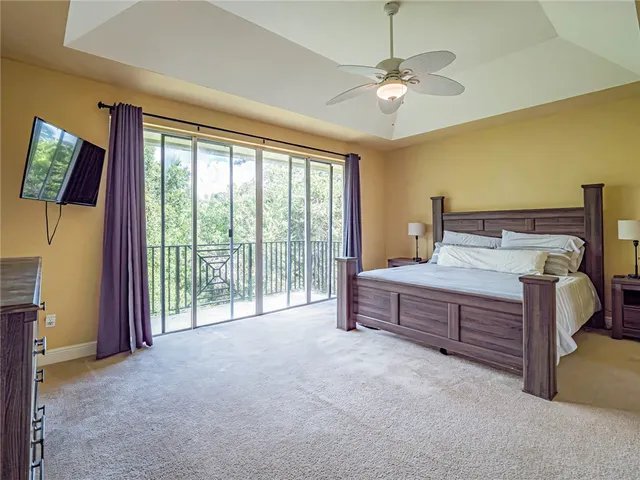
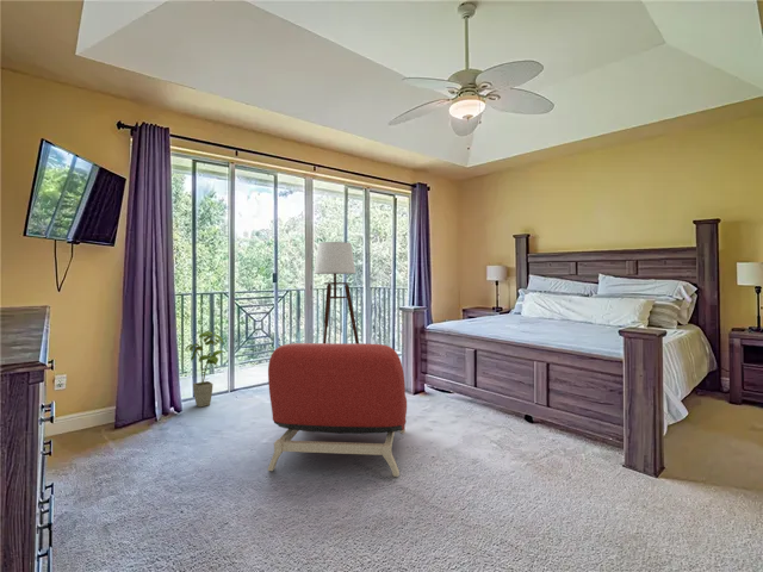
+ floor lamp (325, 312)
+ house plant (206, 367)
+ armchair (345, 392)
